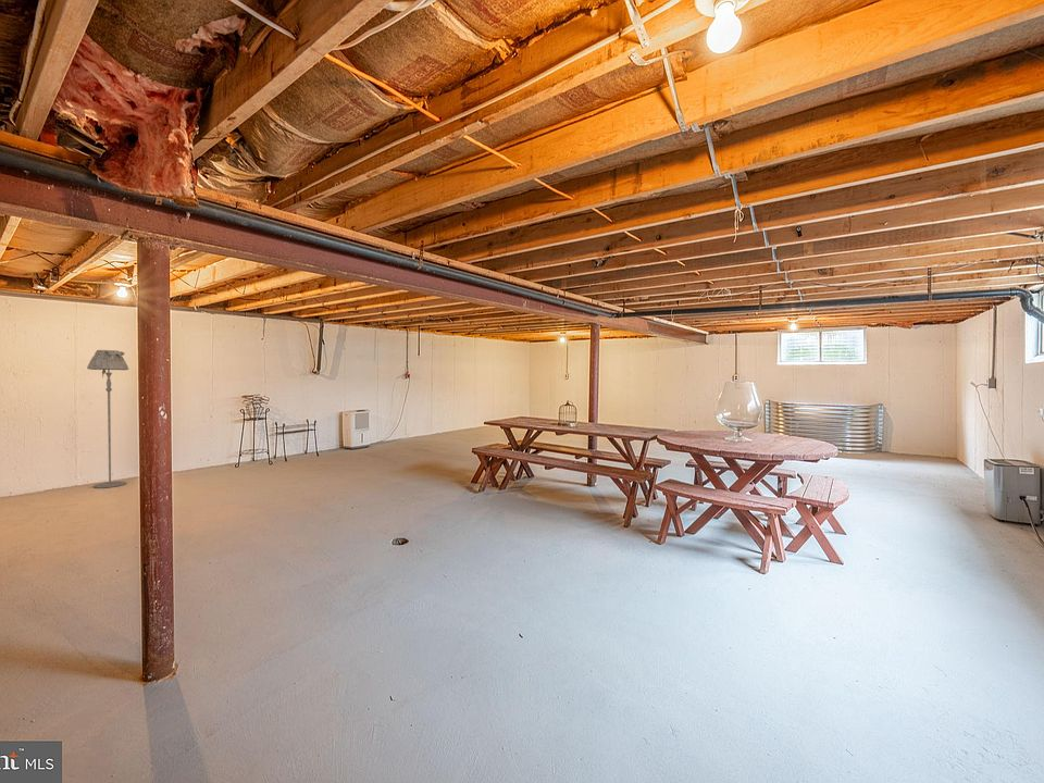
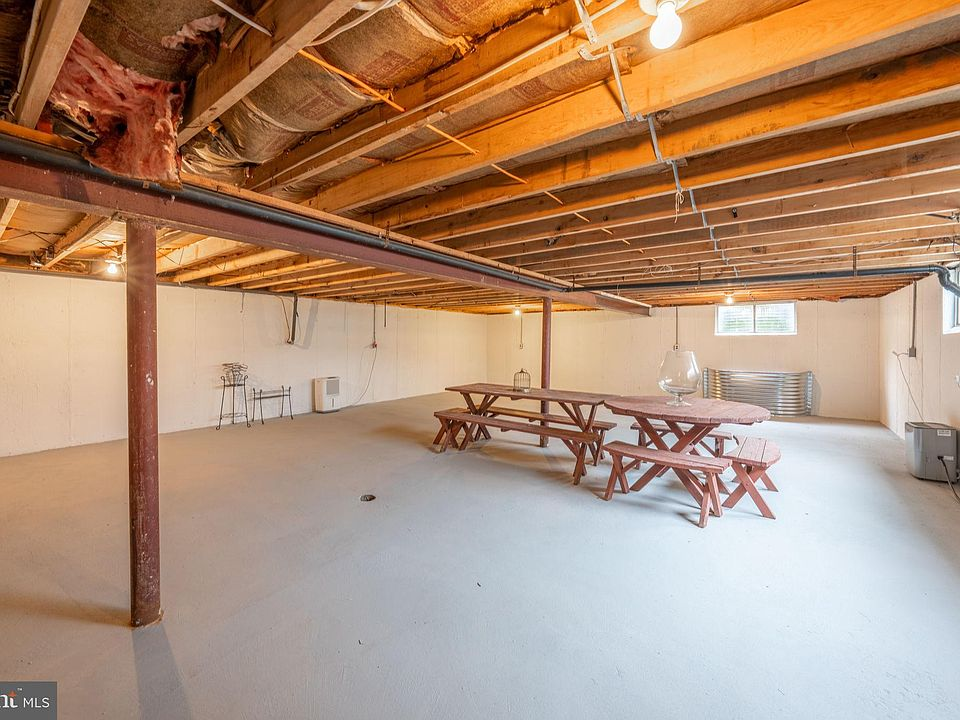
- floor lamp (109, 418)
